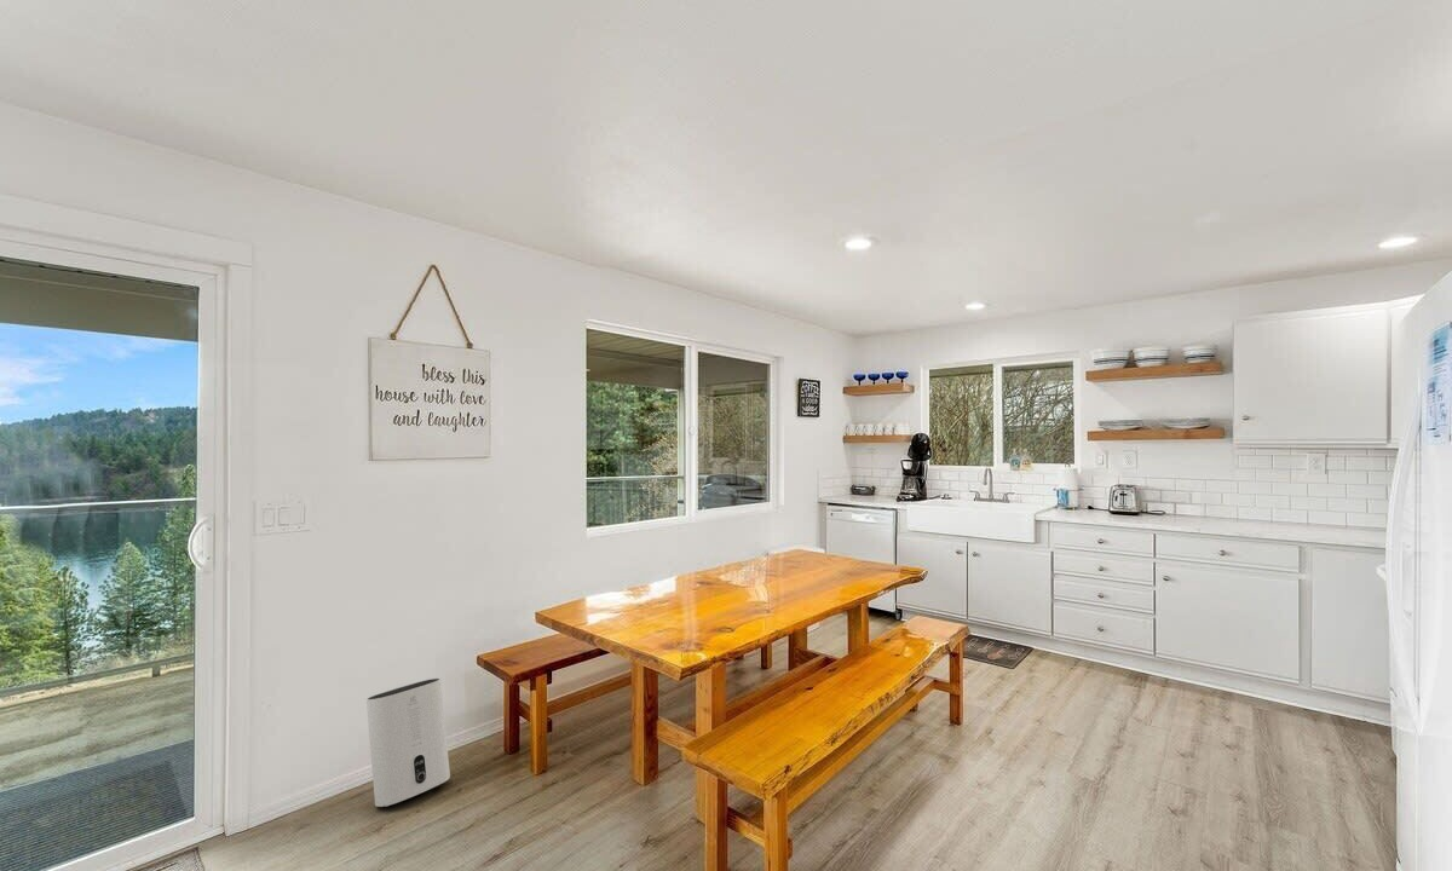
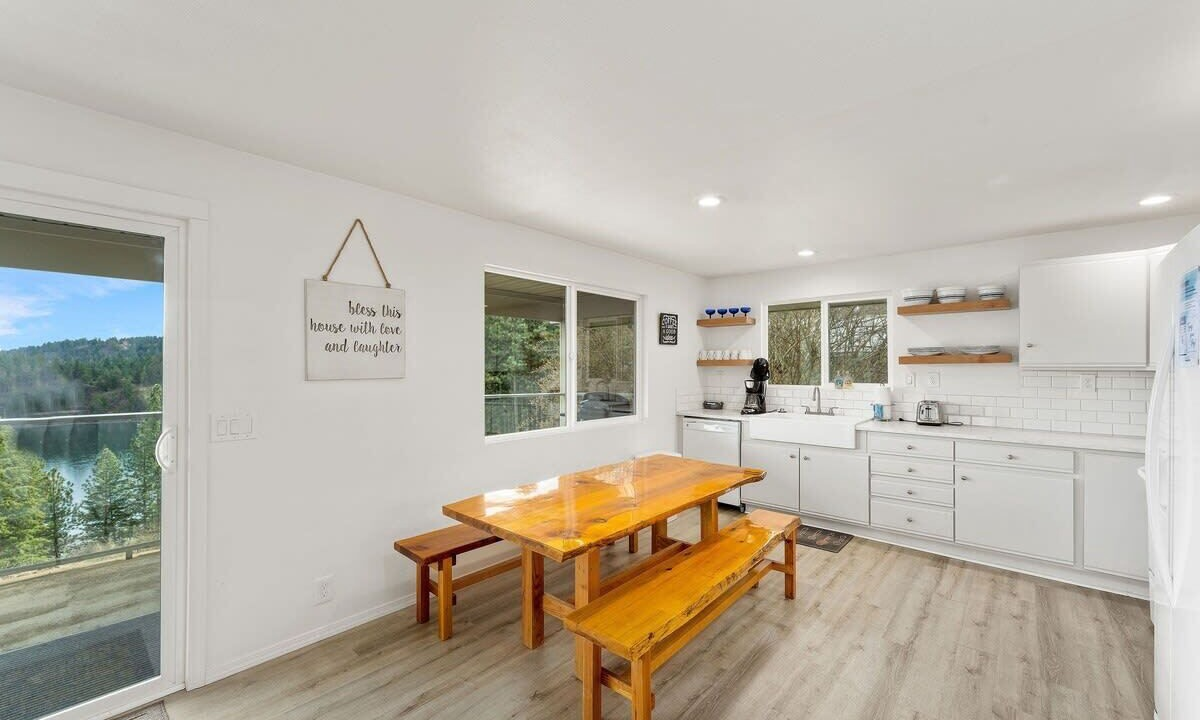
- air purifier (409, 738)
